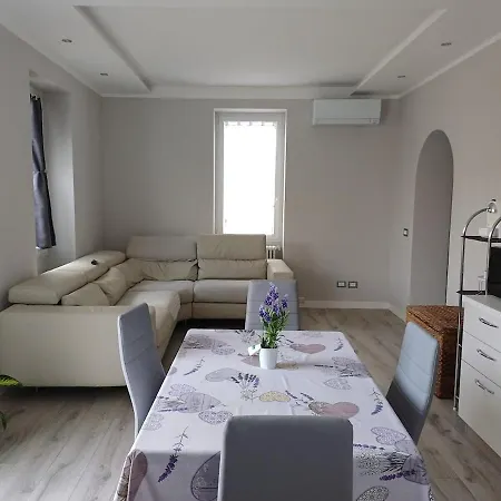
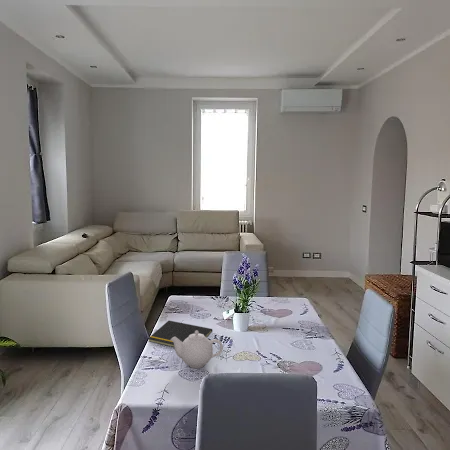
+ notepad (180, 335)
+ teapot (196, 347)
